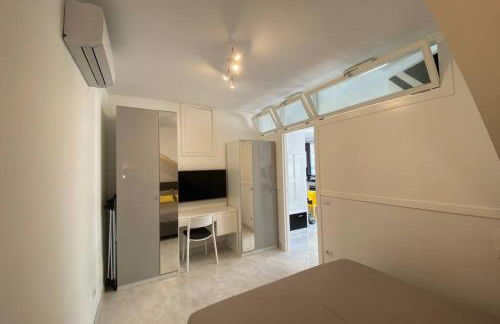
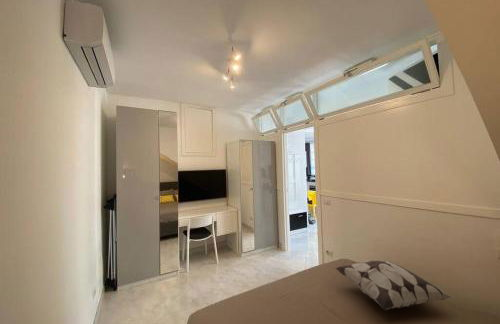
+ decorative pillow (386, 280)
